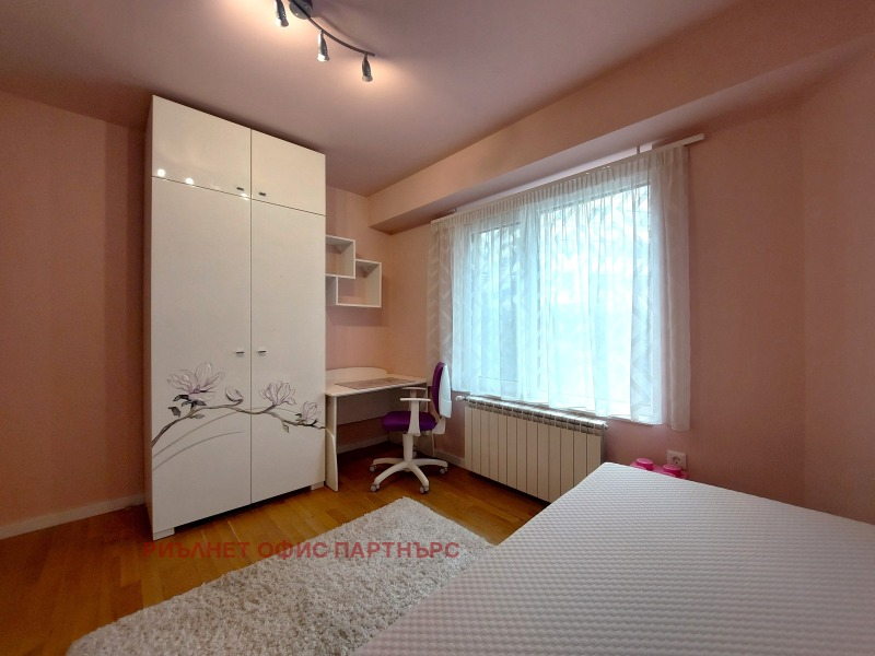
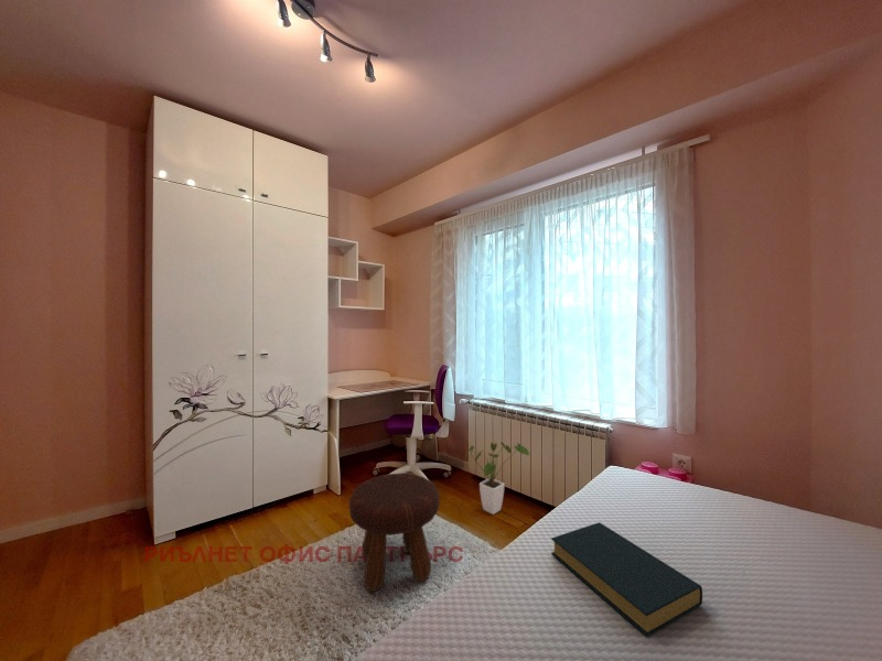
+ hardback book (619, 567)
+ footstool (395, 528)
+ house plant (495, 476)
